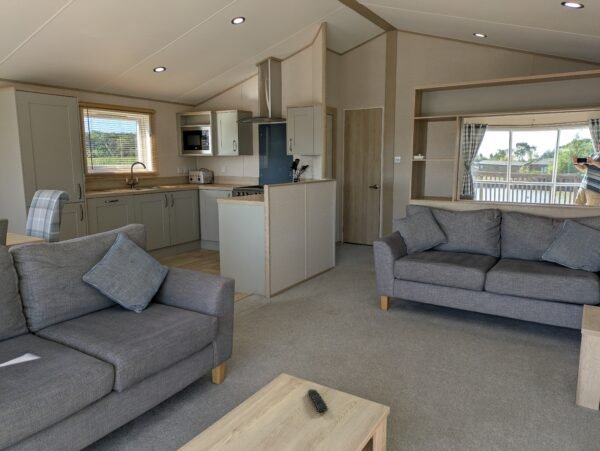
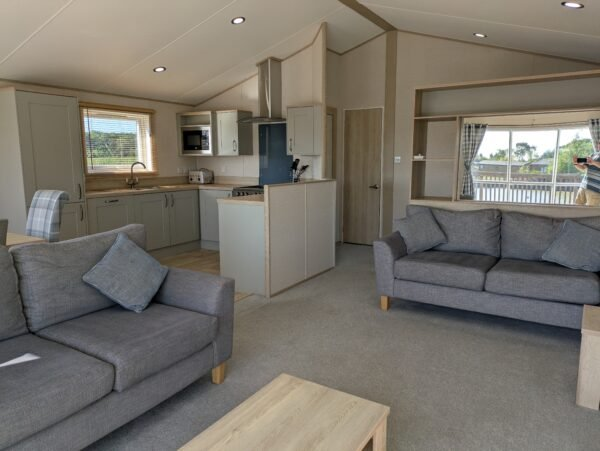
- remote control (316, 398)
